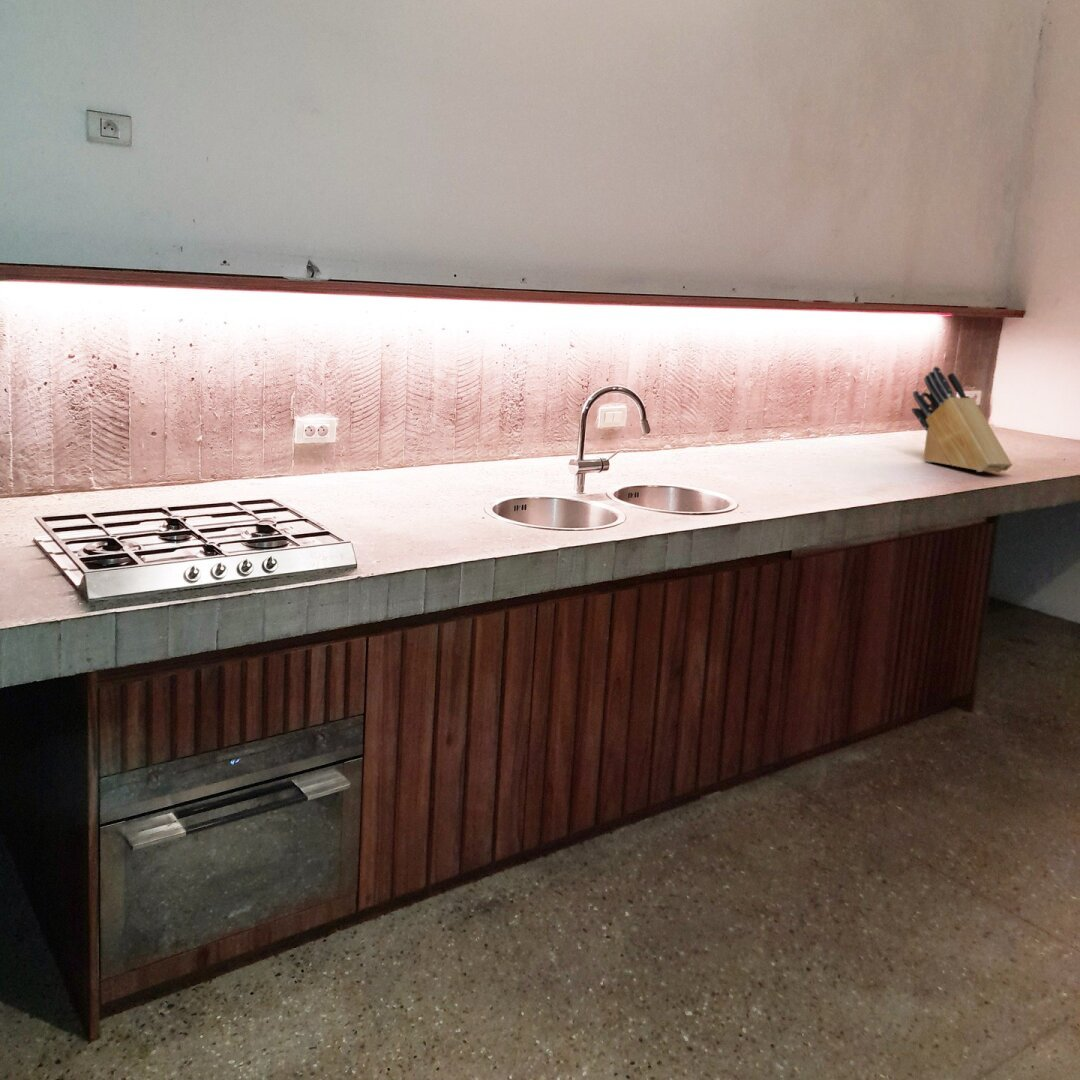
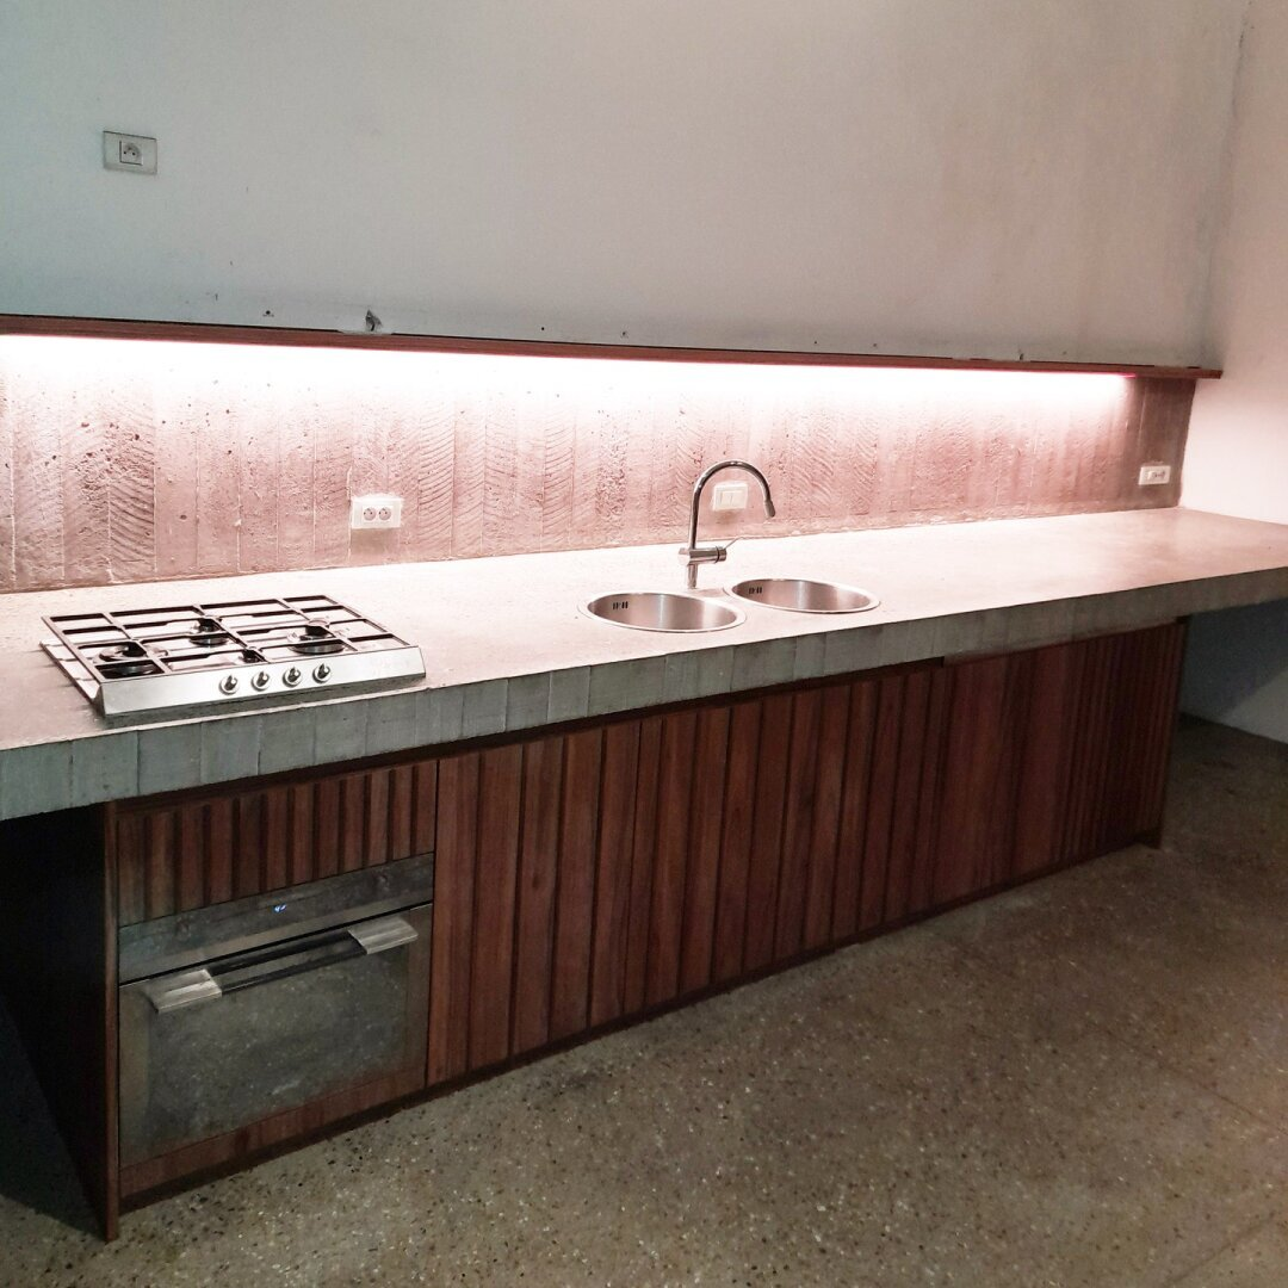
- knife block (961, 417)
